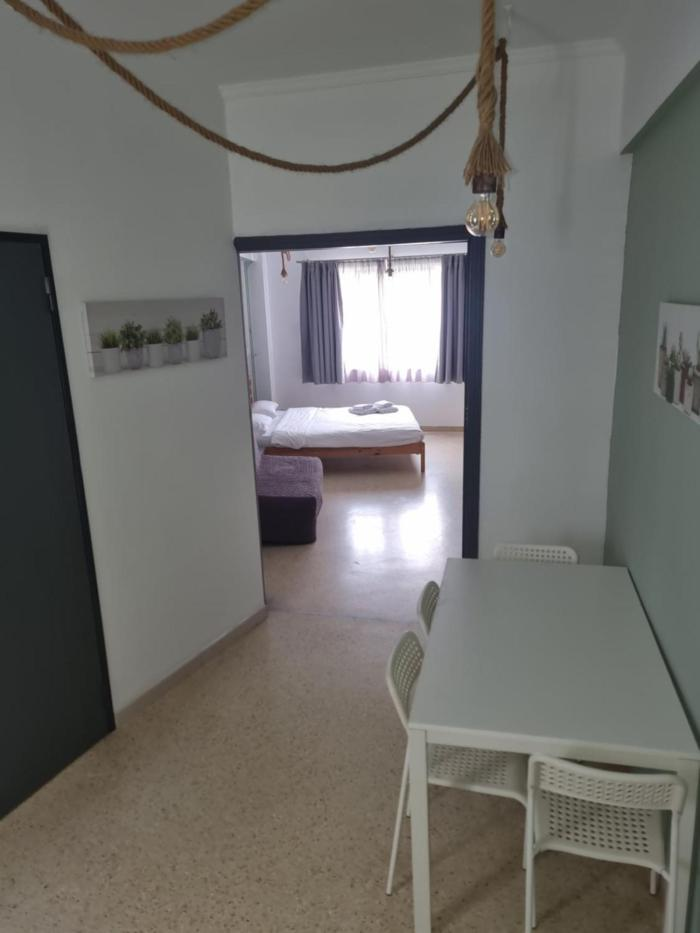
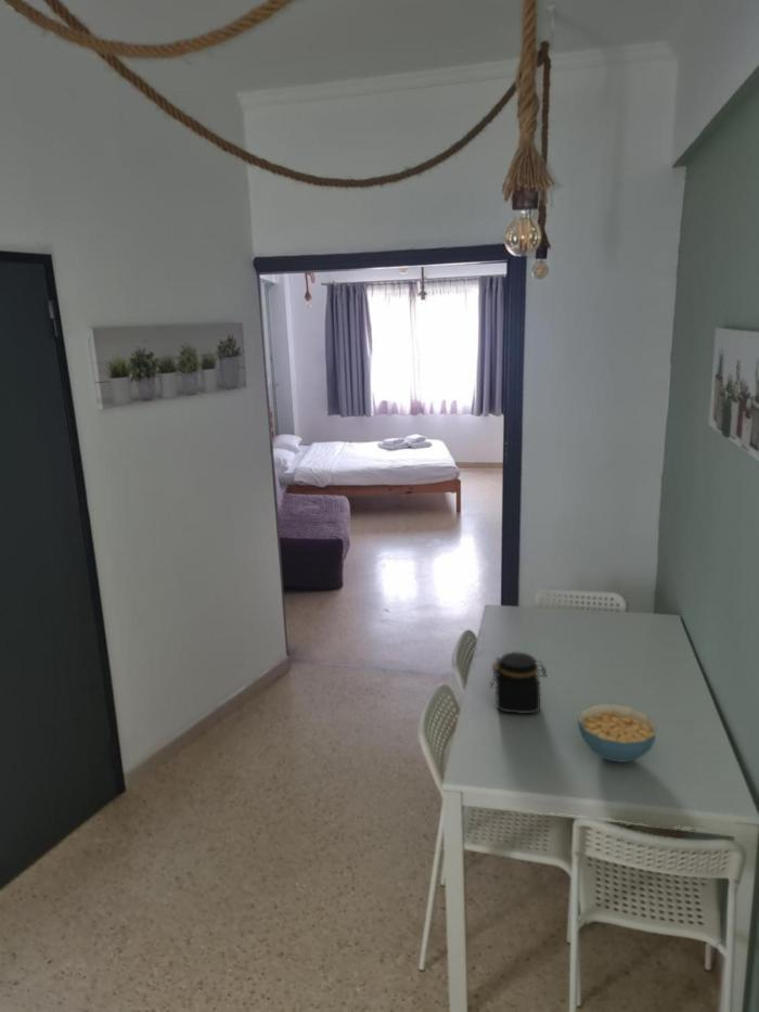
+ jar (517, 682)
+ cereal bowl (616, 739)
